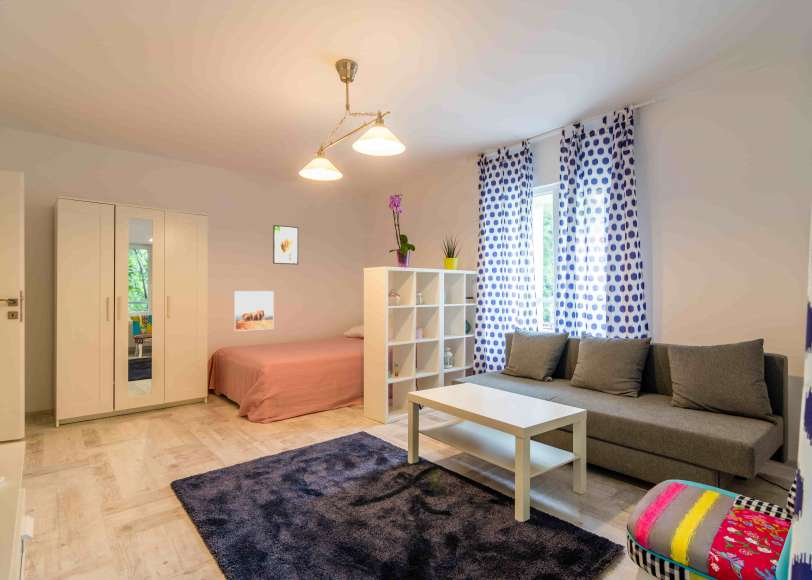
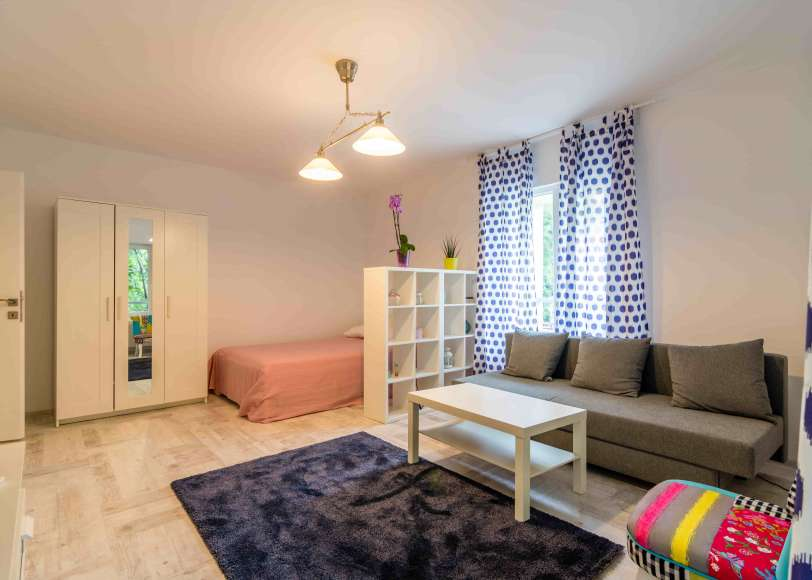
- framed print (285, 245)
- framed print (254, 310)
